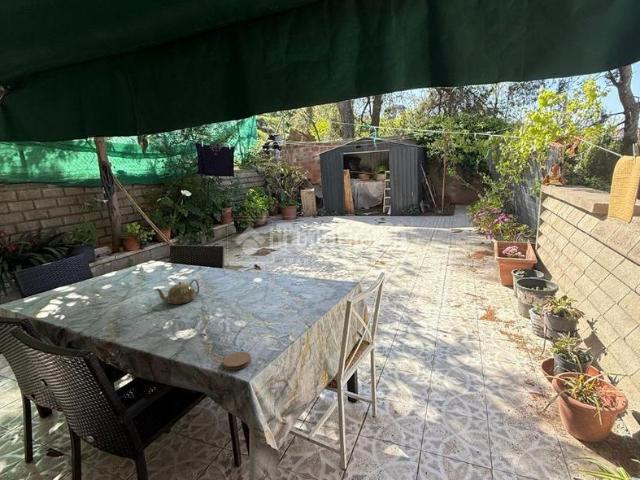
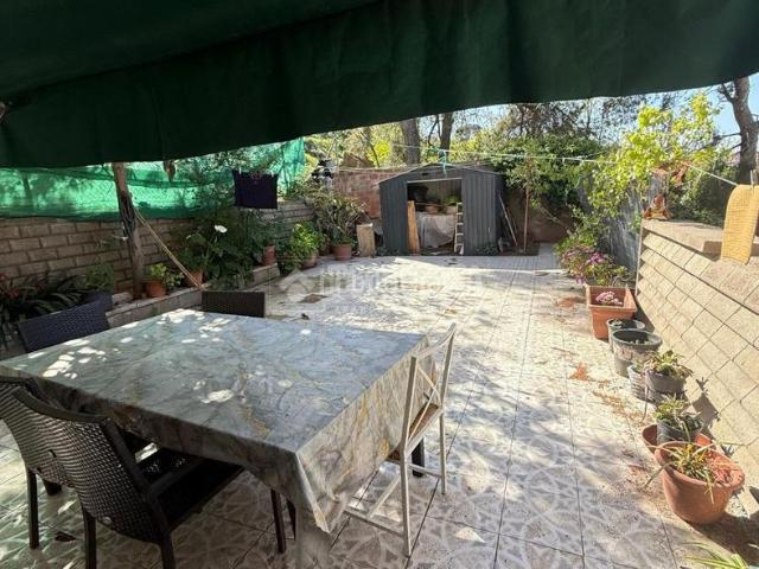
- coaster (237, 360)
- teapot (178, 291)
